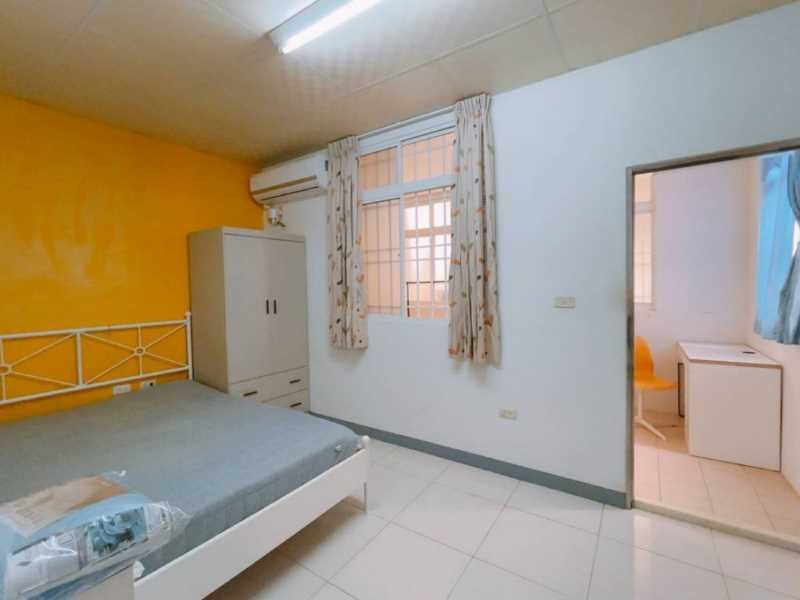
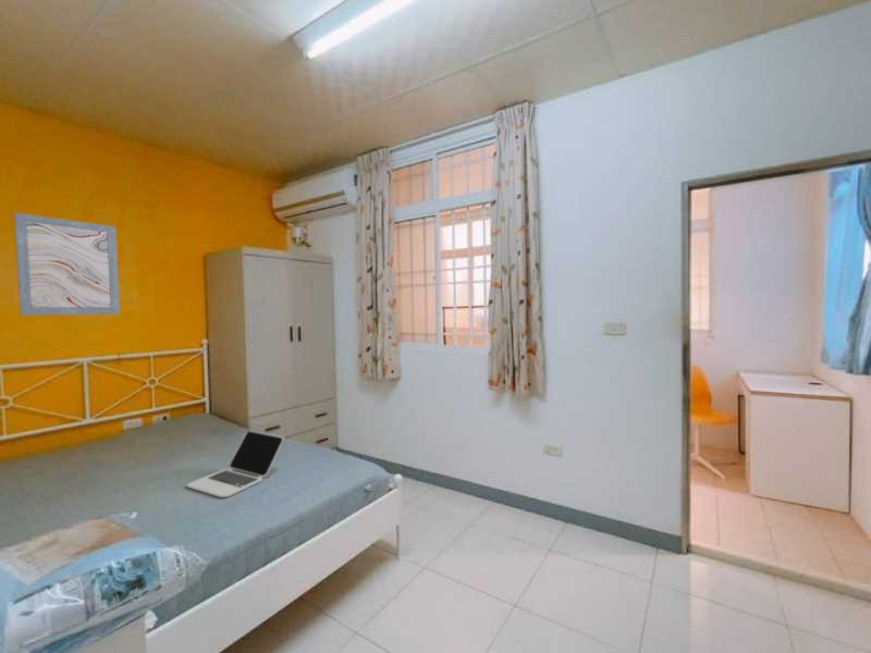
+ laptop (236, 460)
+ wall art (71, 267)
